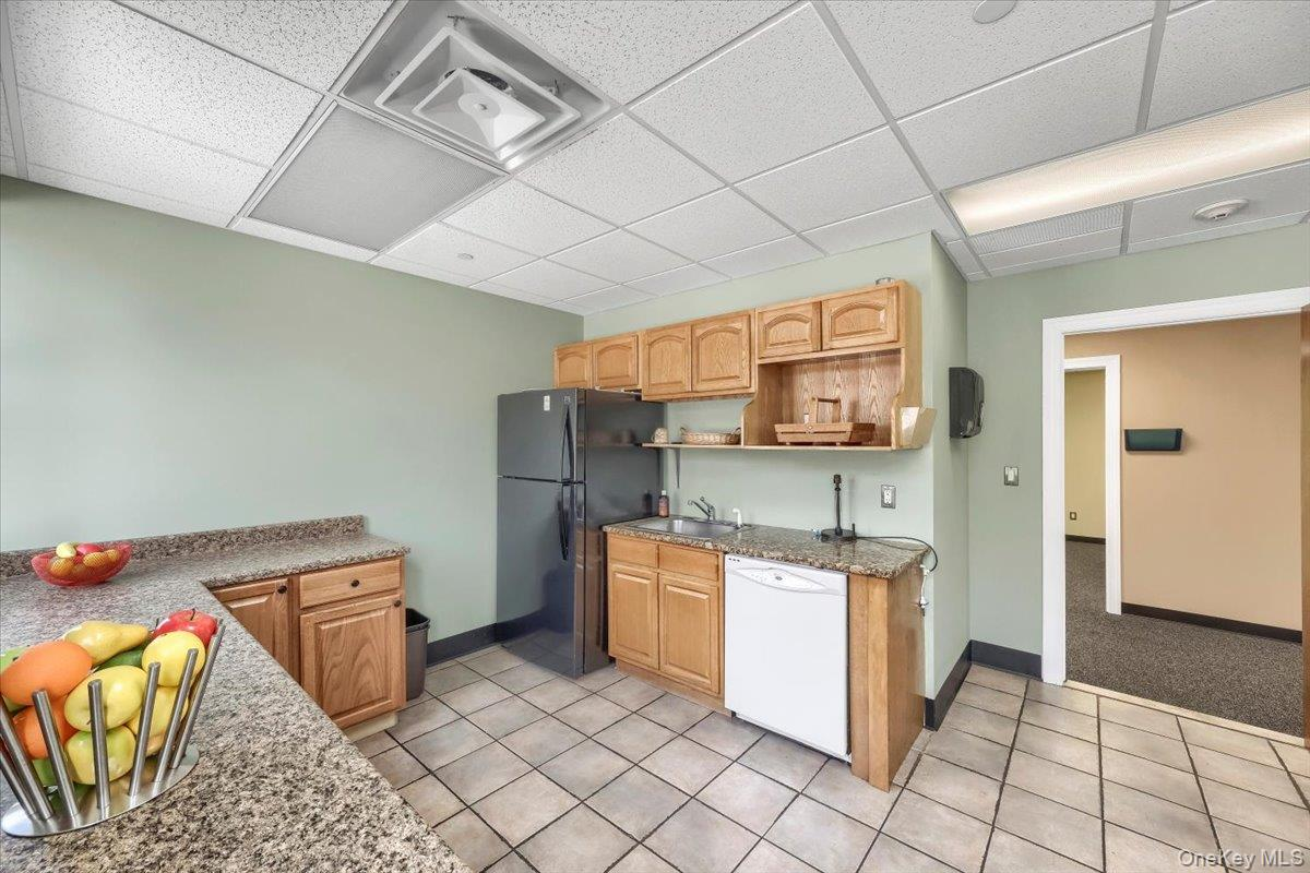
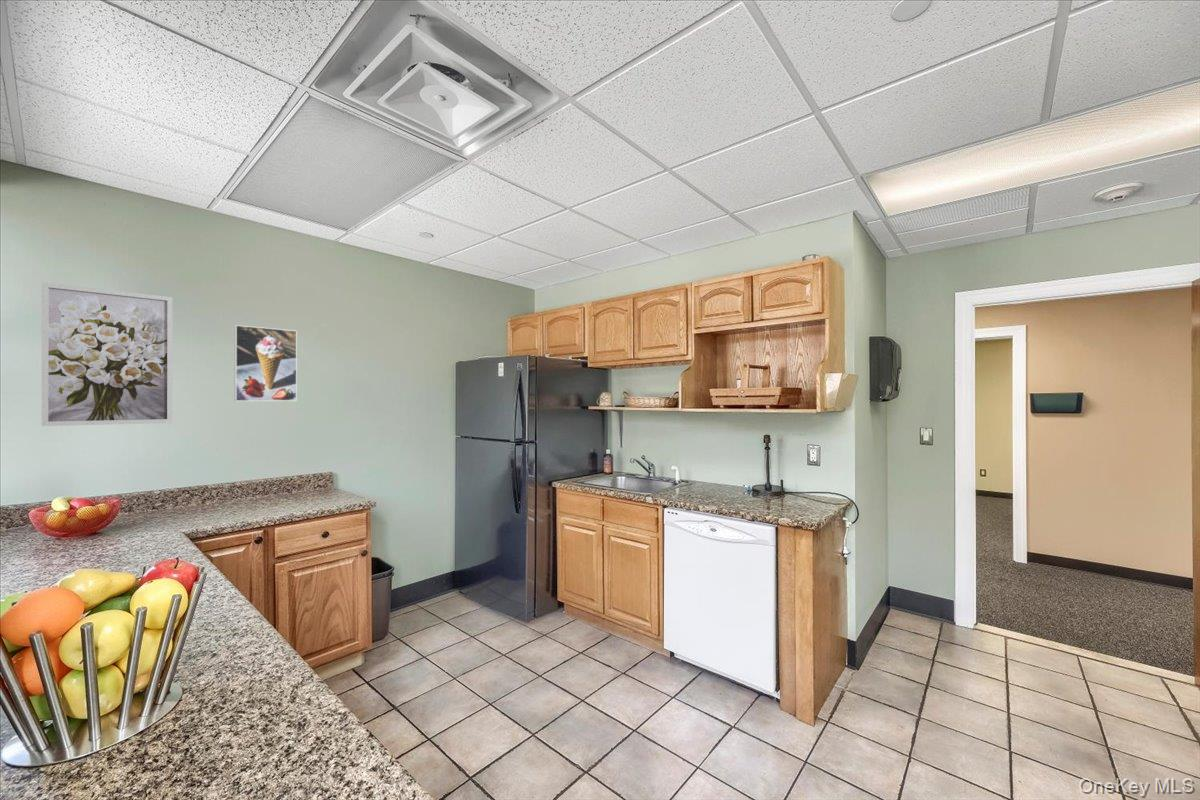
+ wall art (111, 357)
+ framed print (266, 364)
